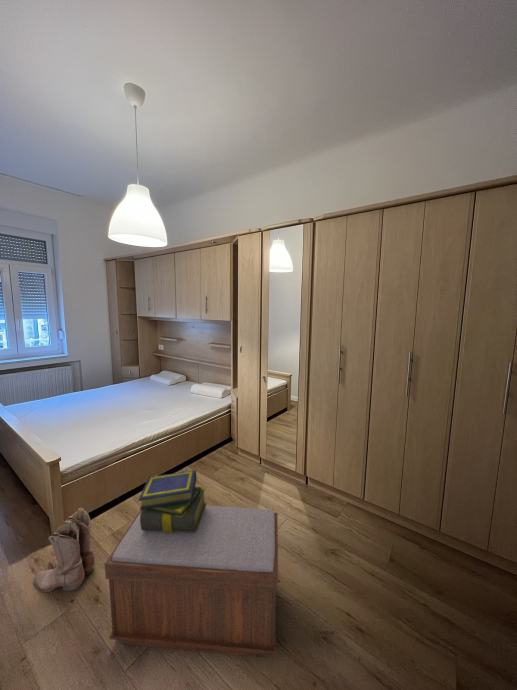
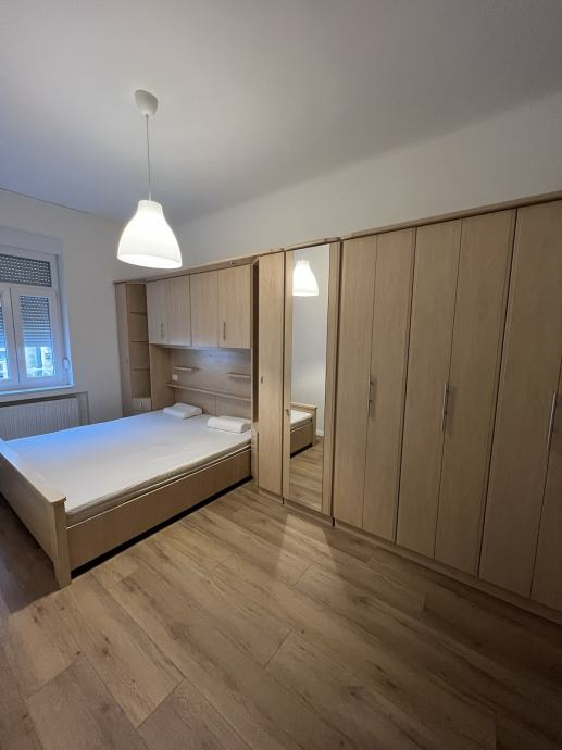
- stack of books (172, 500)
- bench (201, 571)
- boots (62, 546)
